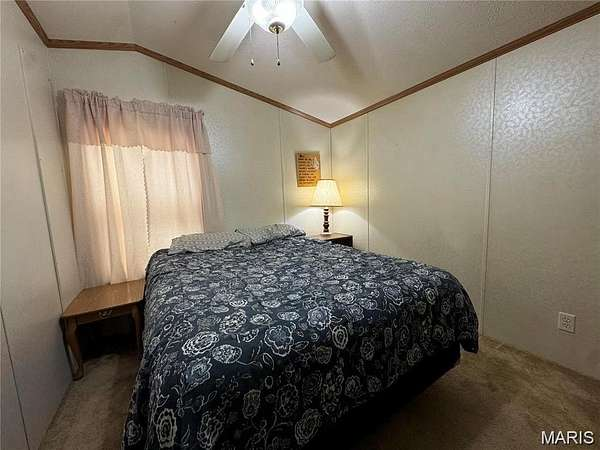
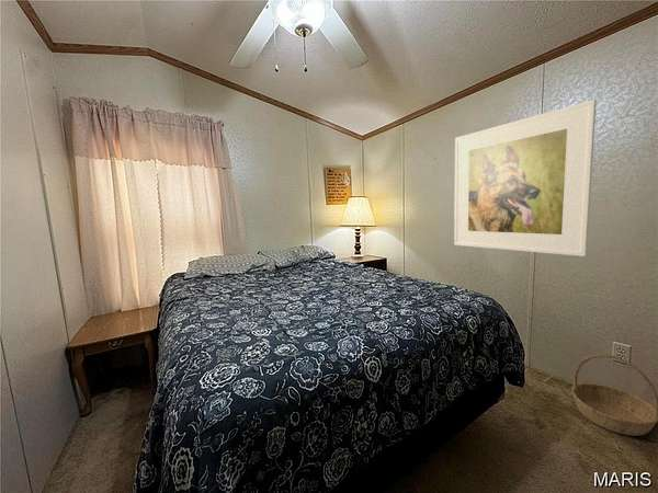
+ basket (613, 387)
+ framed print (510, 187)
